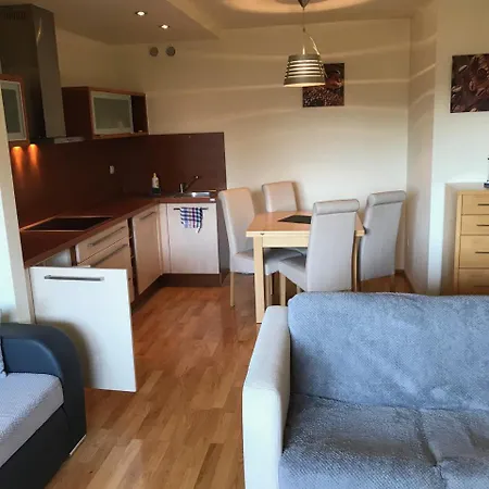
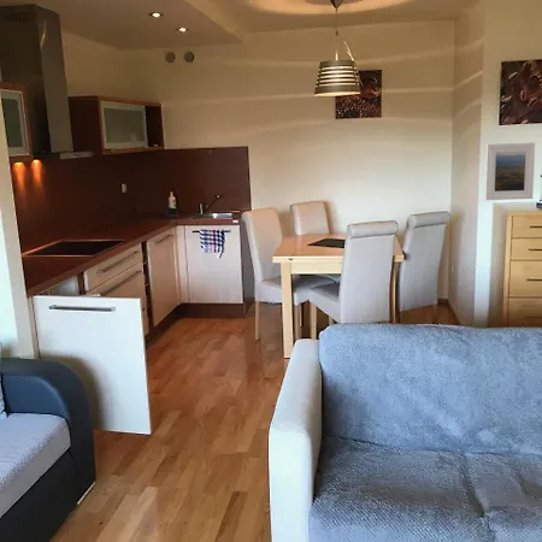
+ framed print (509, 171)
